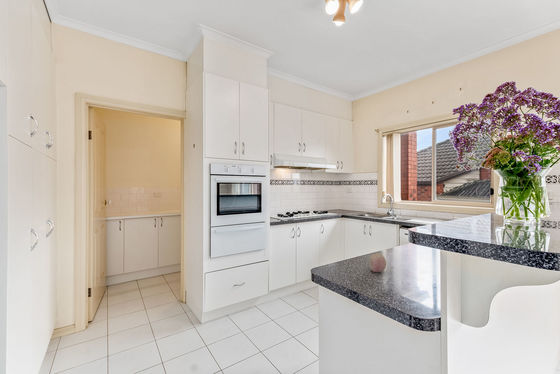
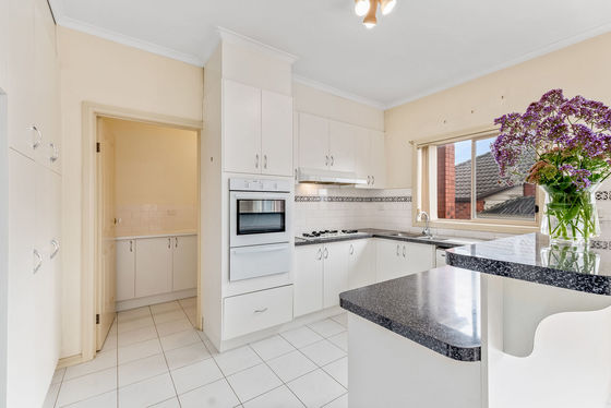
- fruit (377, 262)
